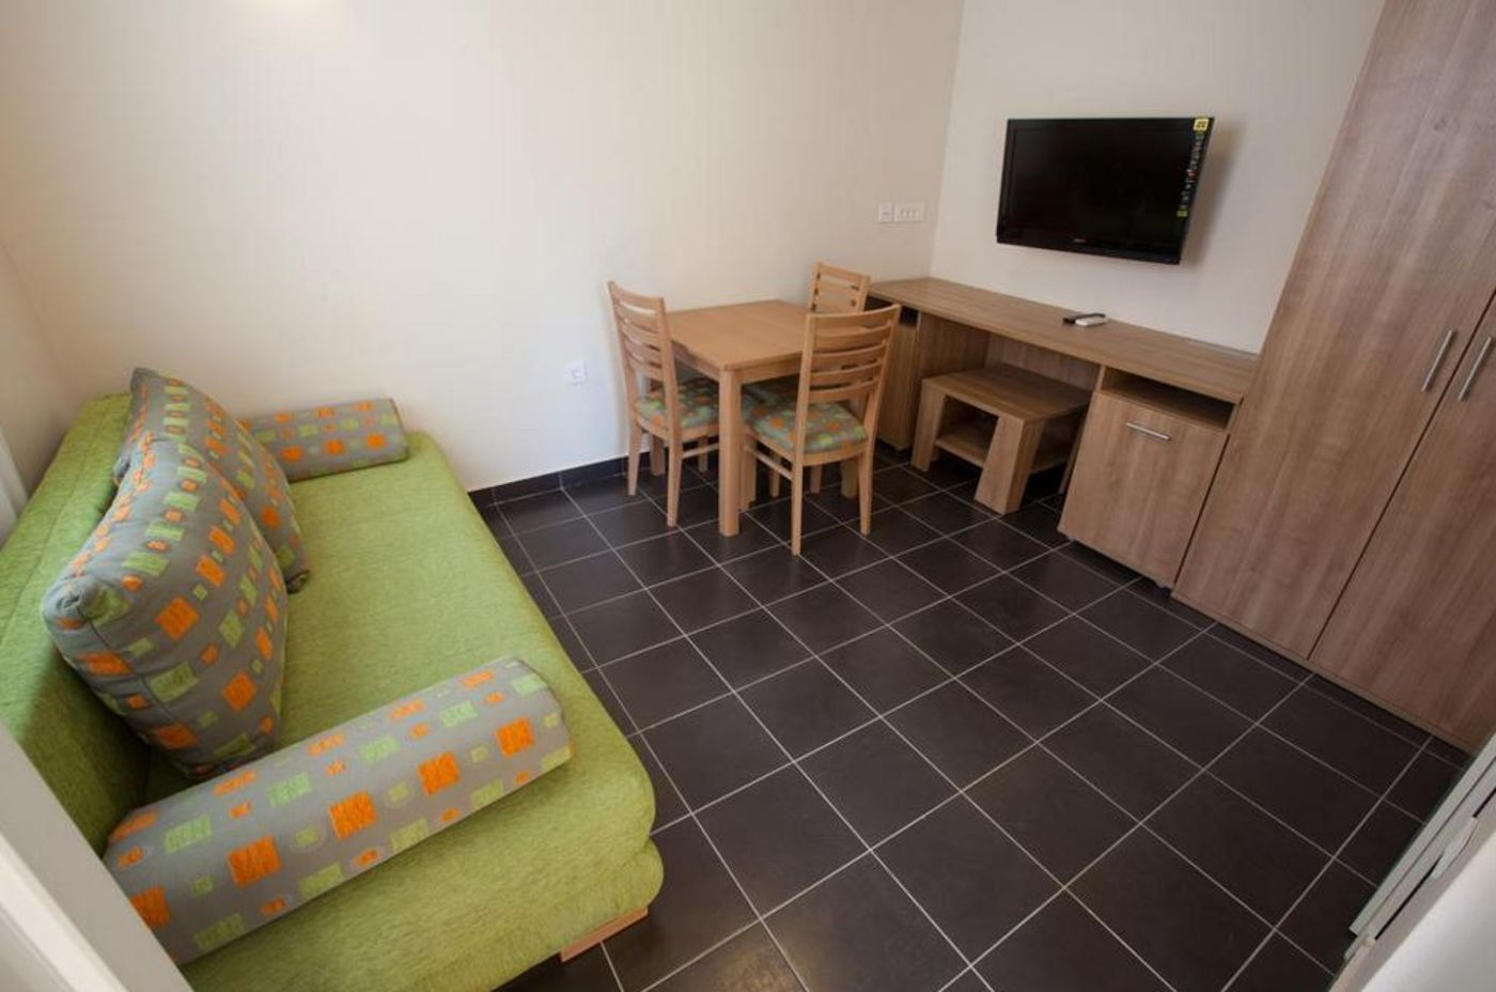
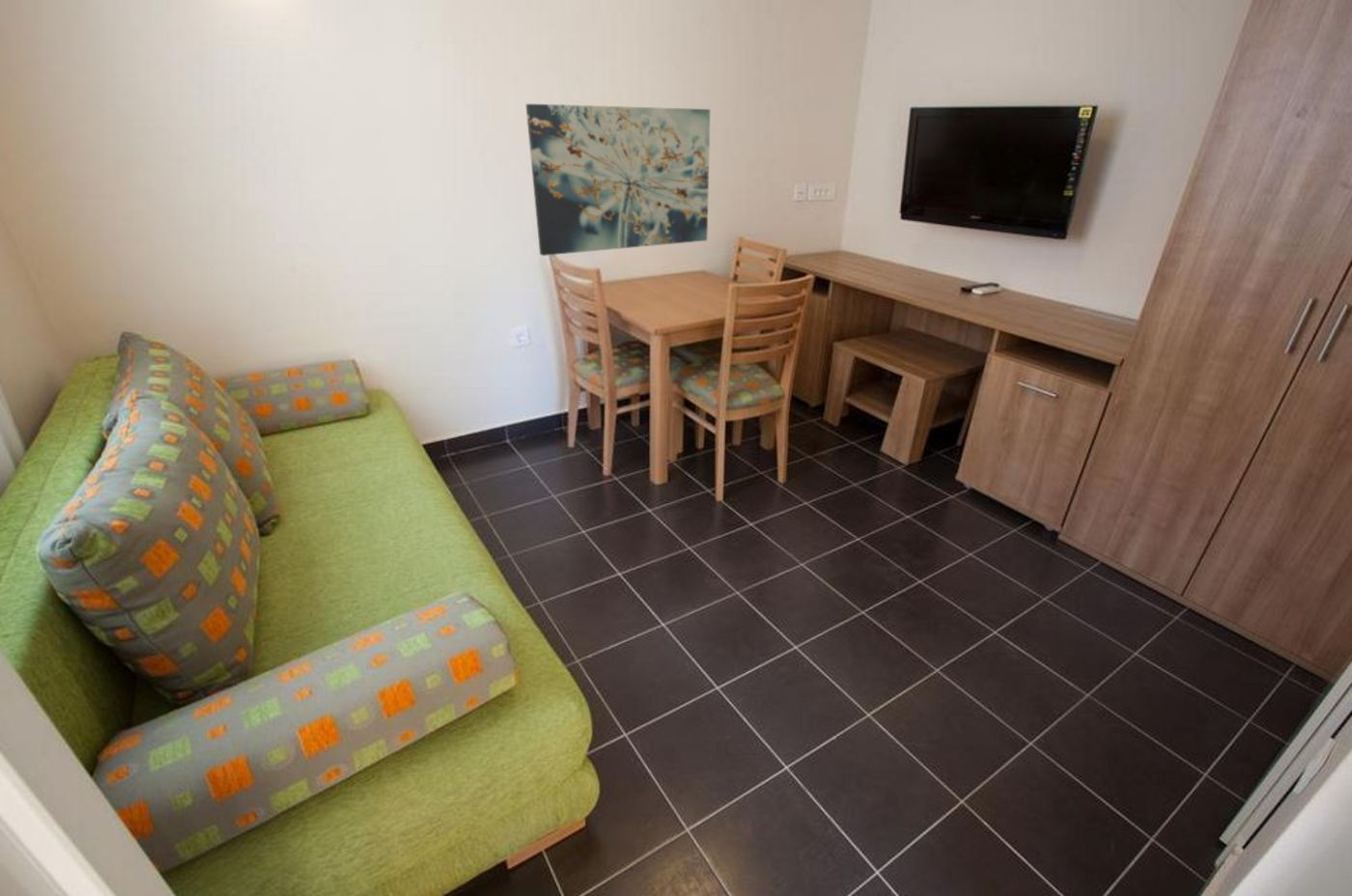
+ wall art (627, 180)
